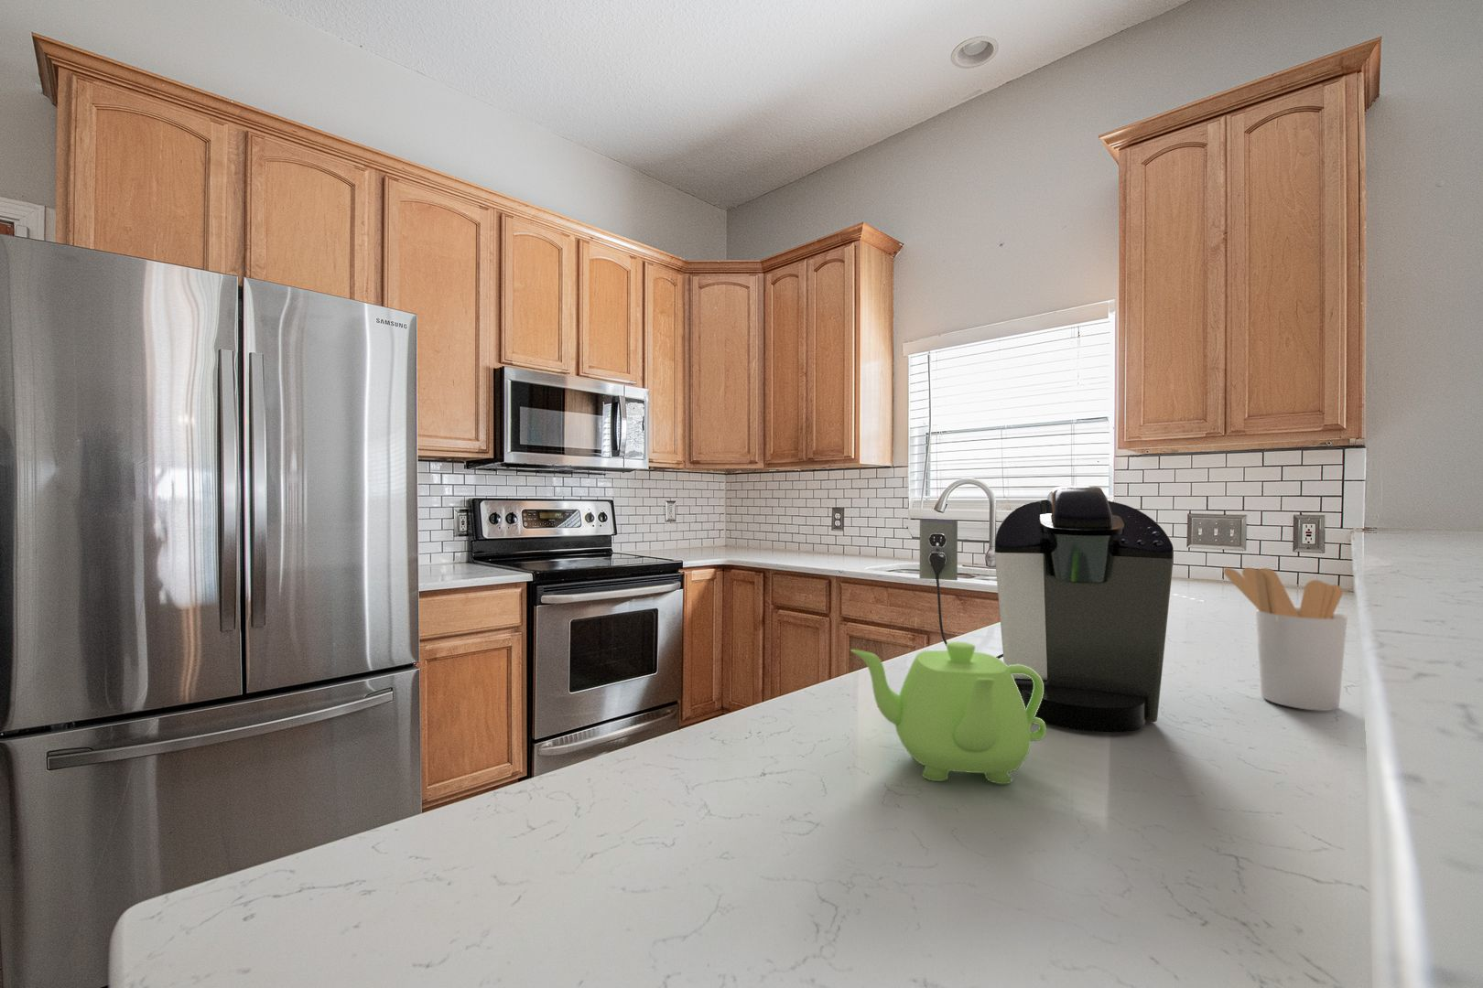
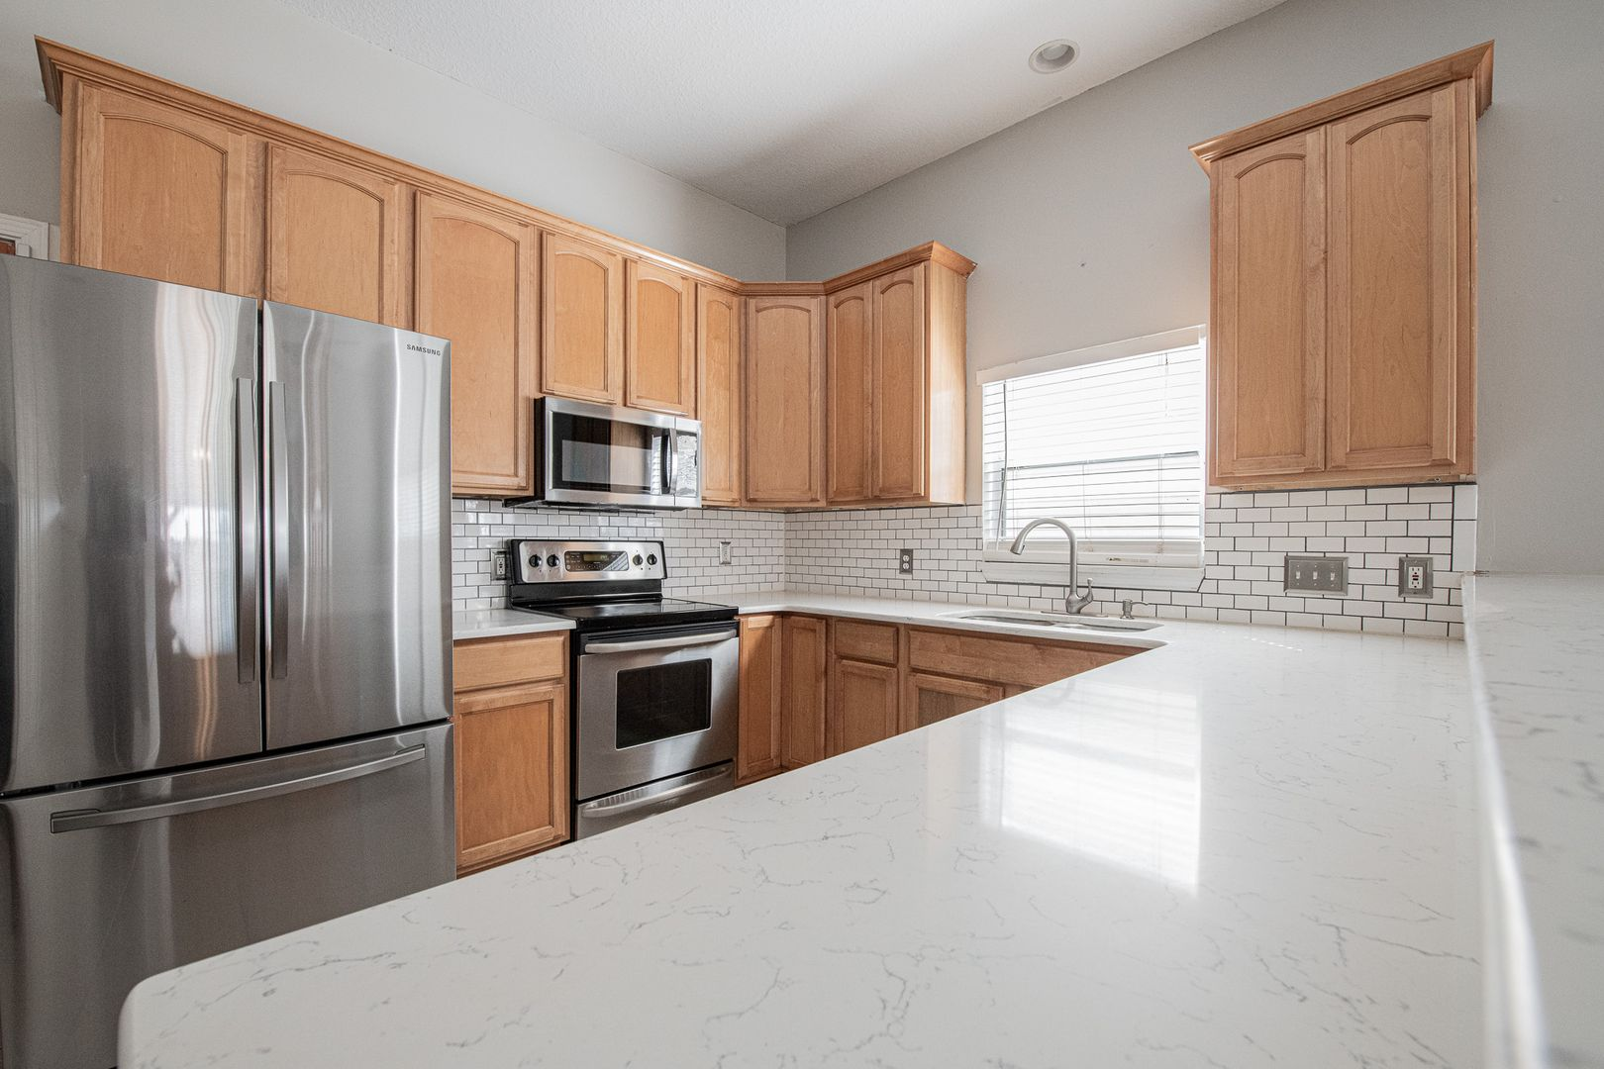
- teapot (950, 710)
- utensil holder (1282, 631)
- coffee maker (1029, 592)
